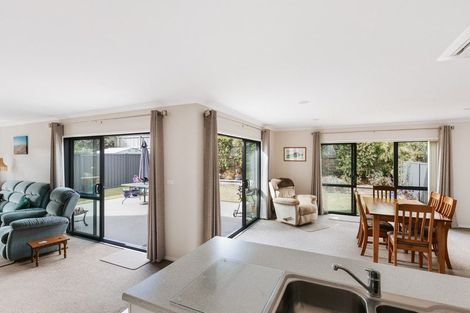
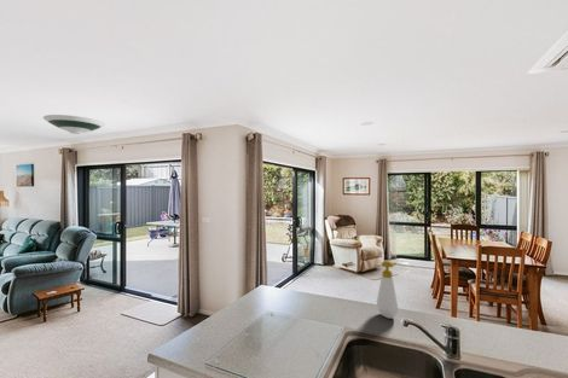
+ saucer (75, 127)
+ soap bottle (388, 287)
